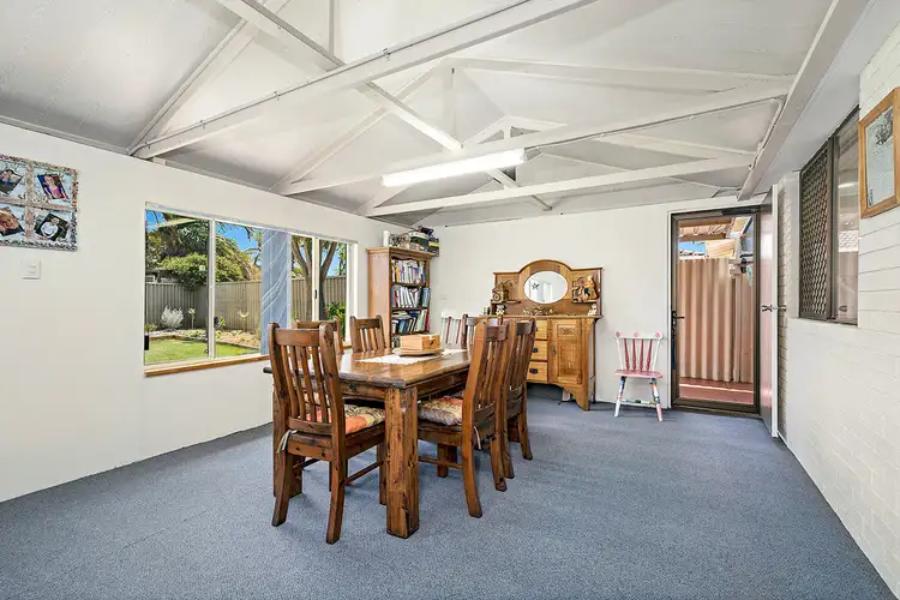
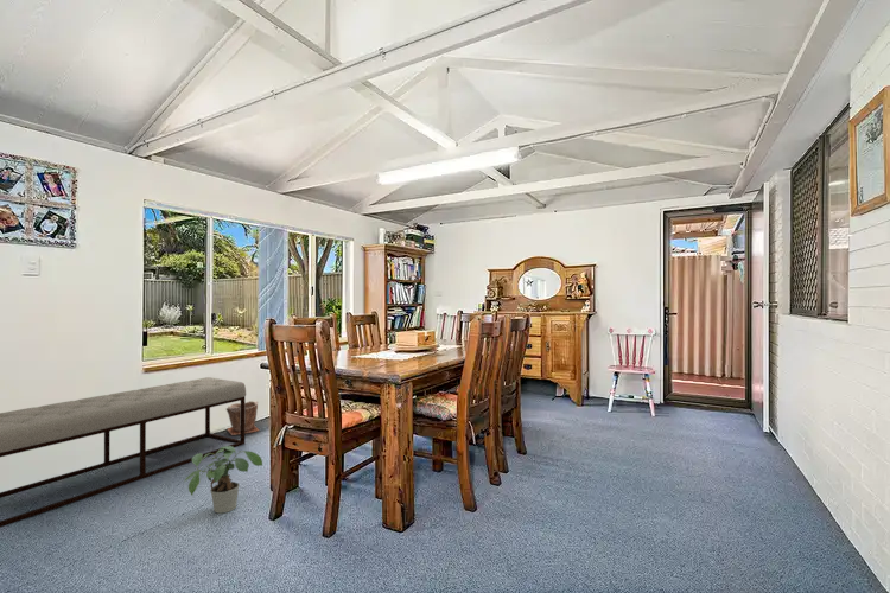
+ potted plant (217, 479)
+ bench (123, 427)
+ plant pot (244, 416)
